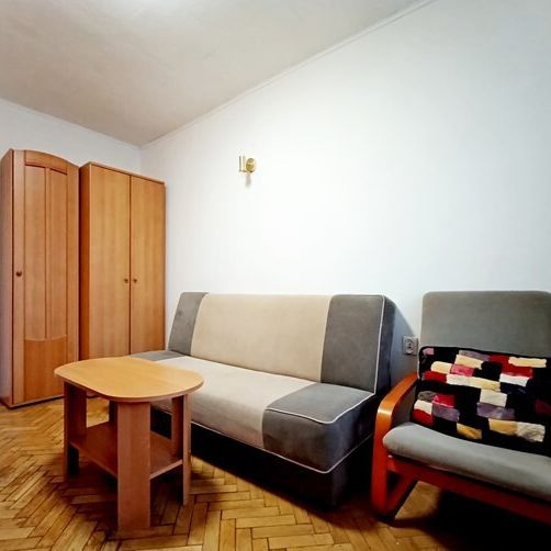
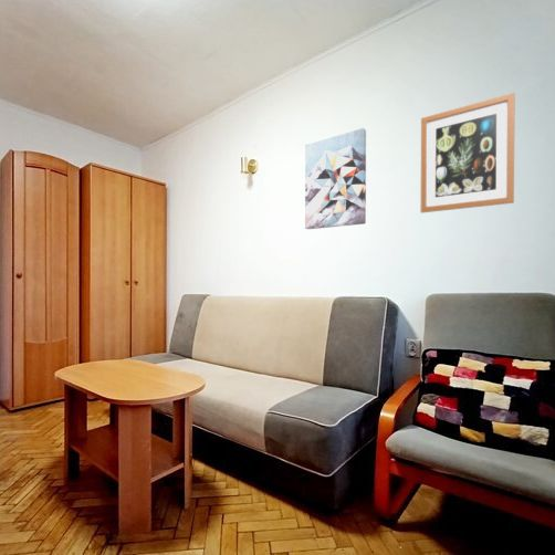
+ wall art (334, 181)
+ wall art (463, 157)
